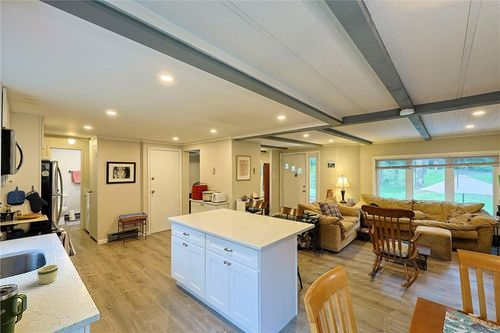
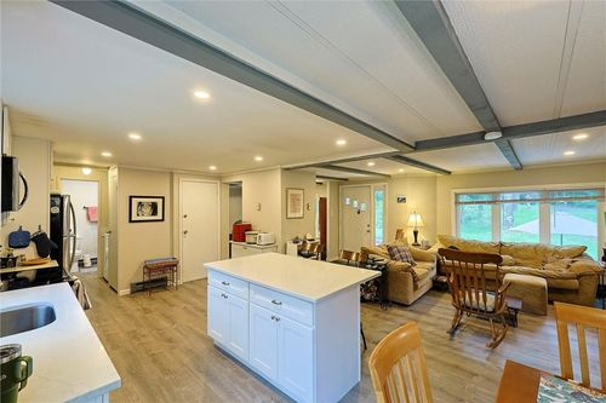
- mug (47, 273)
